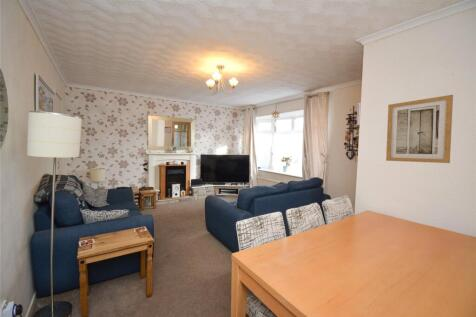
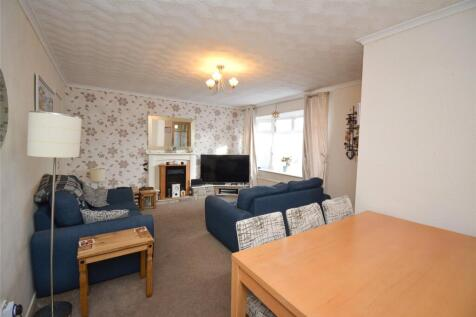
- wall art (416, 131)
